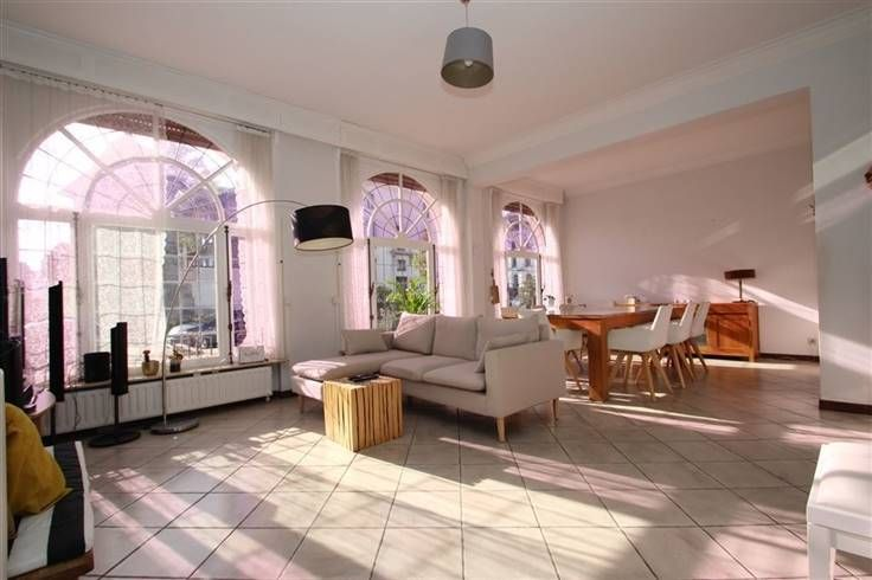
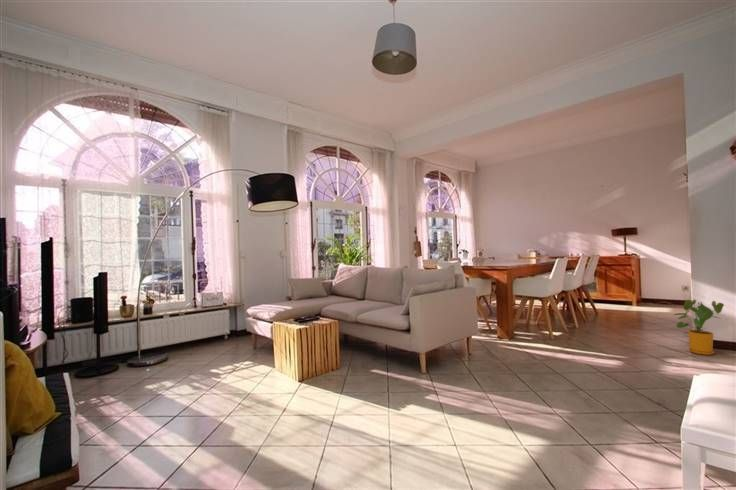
+ house plant (698, 326)
